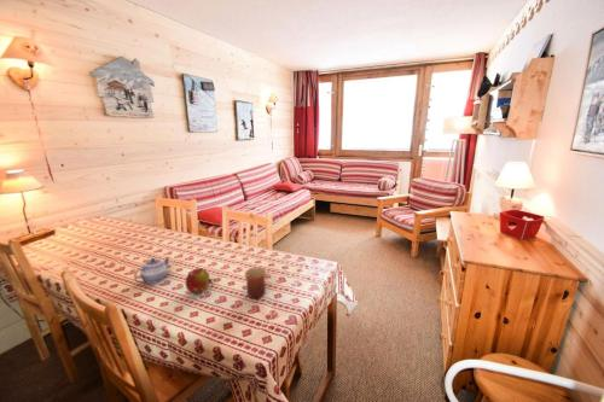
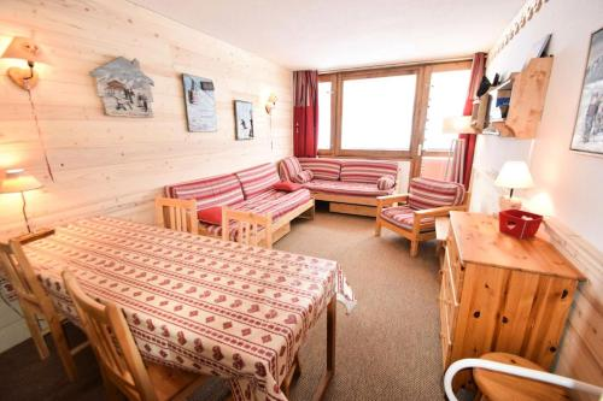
- mug (257, 281)
- teapot (153, 269)
- fruit (199, 280)
